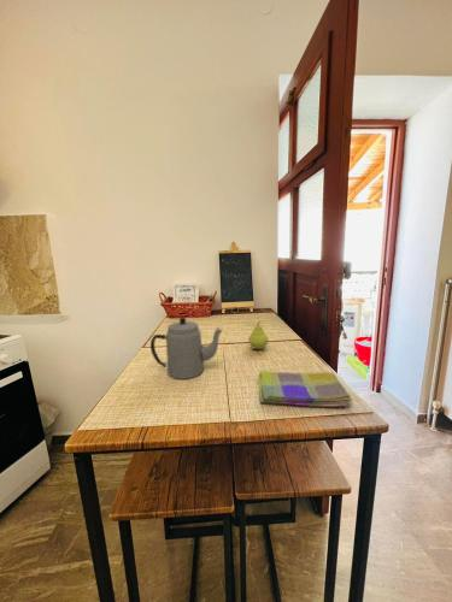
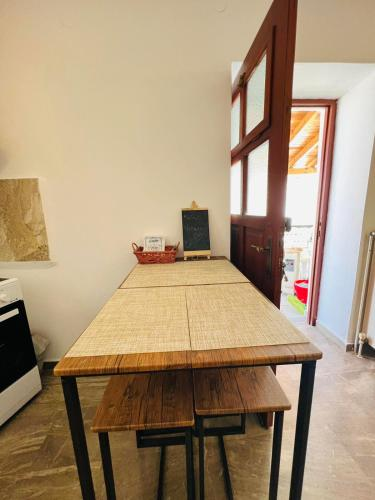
- teapot (187, 344)
- dish towel (300, 385)
- fruit (258, 335)
